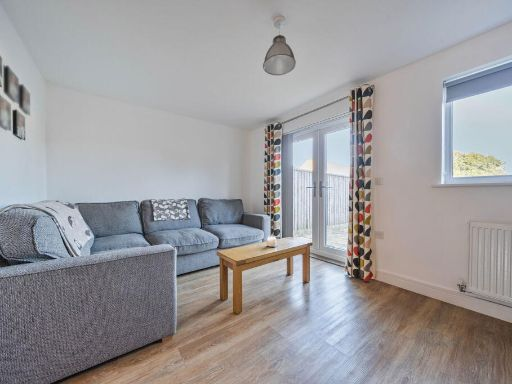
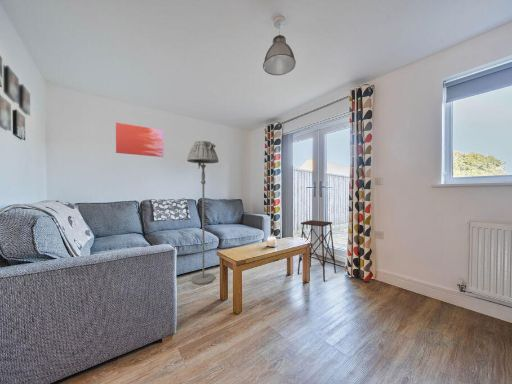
+ wall art (141, 140)
+ floor lamp (203, 210)
+ side table (316, 248)
